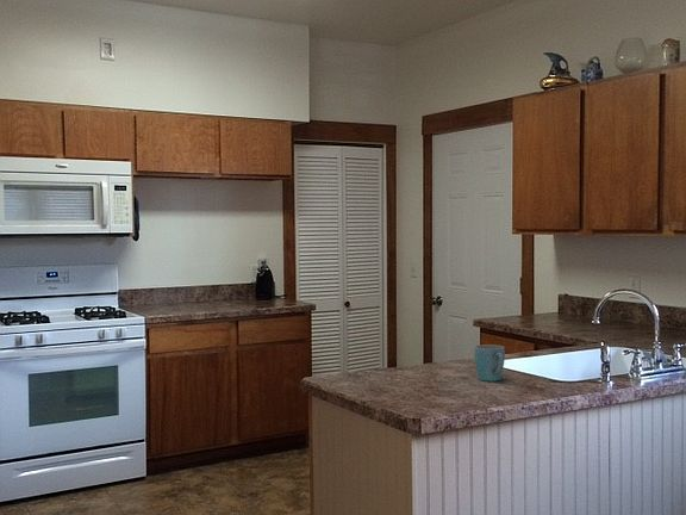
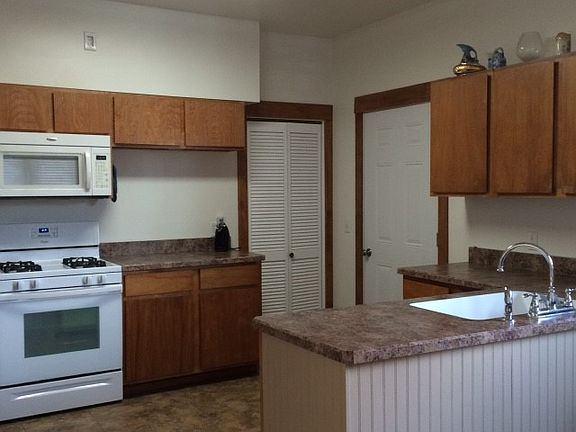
- mug (492, 364)
